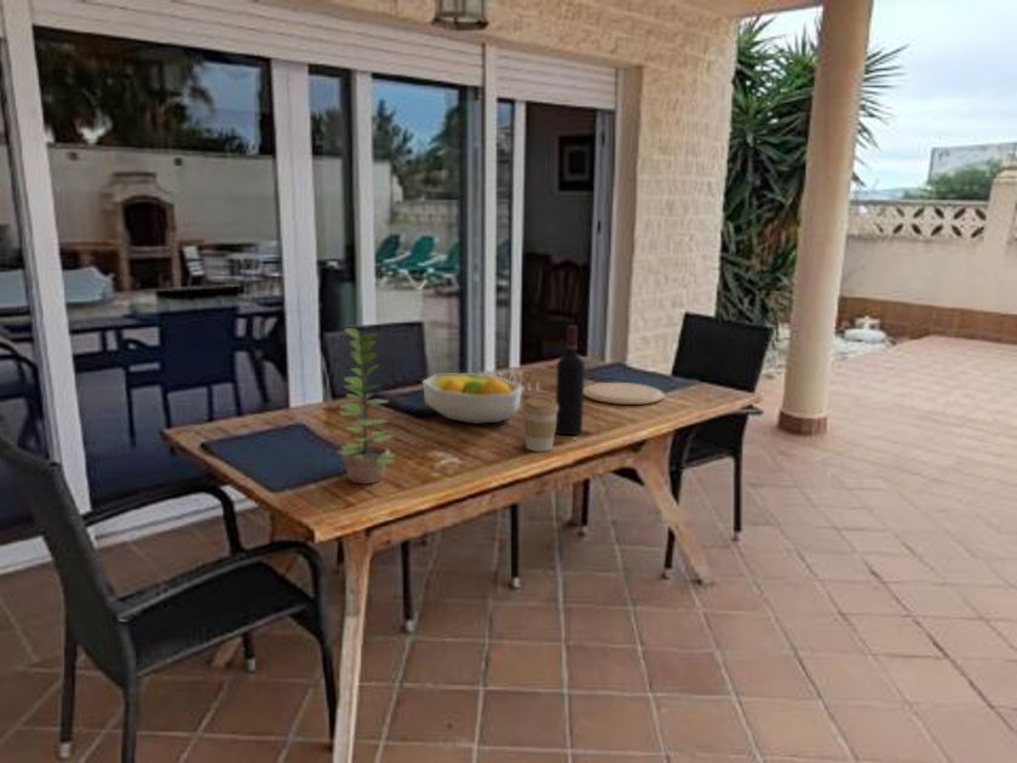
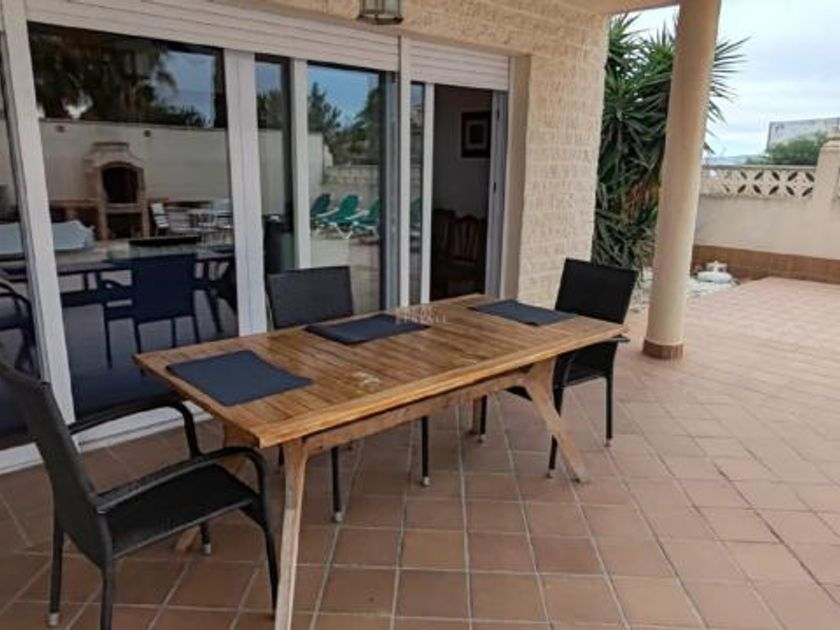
- wine bottle (570, 379)
- plate (622, 392)
- coffee cup (540, 423)
- fruit bowl (471, 391)
- plant (367, 407)
